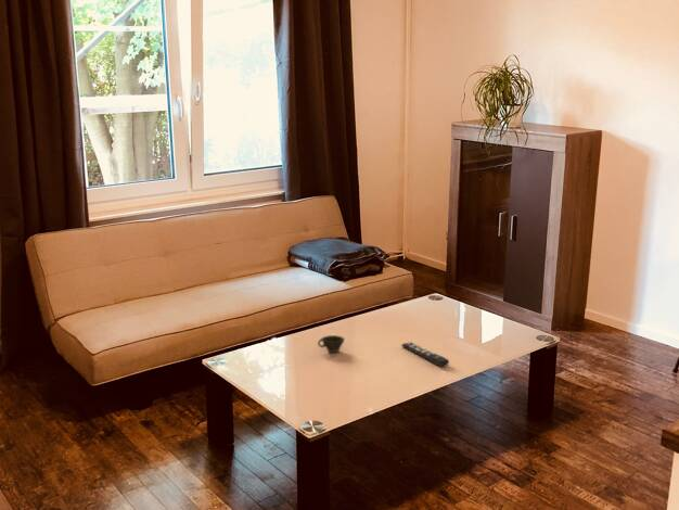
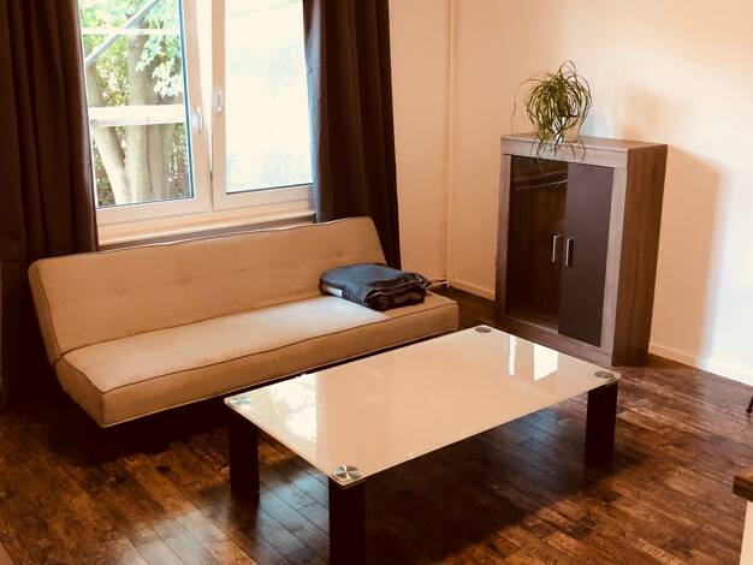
- remote control (424, 353)
- cup (331, 344)
